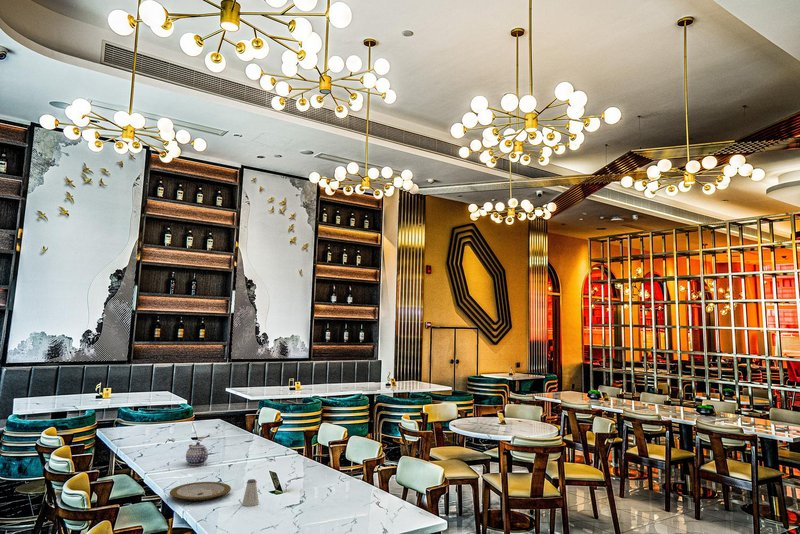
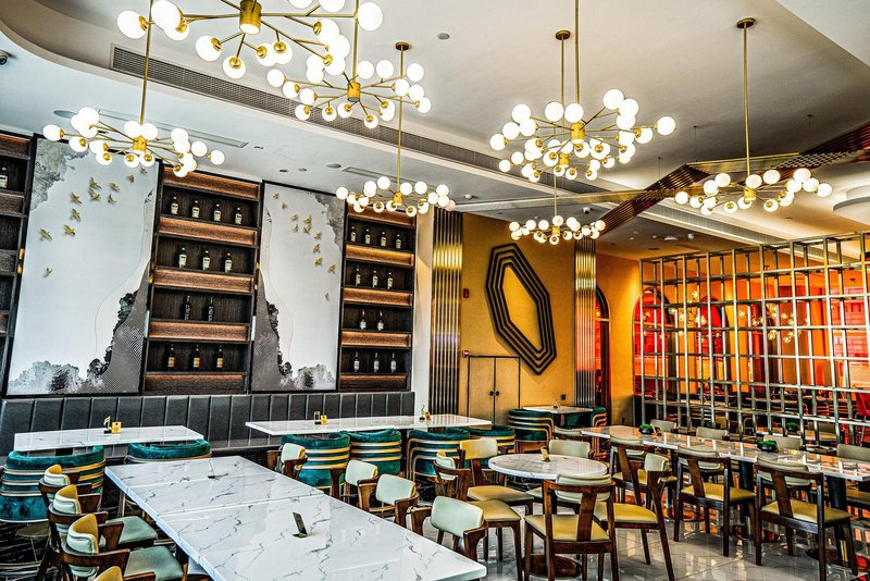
- teapot (197, 452)
- plate (200, 492)
- saltshaker (251, 491)
